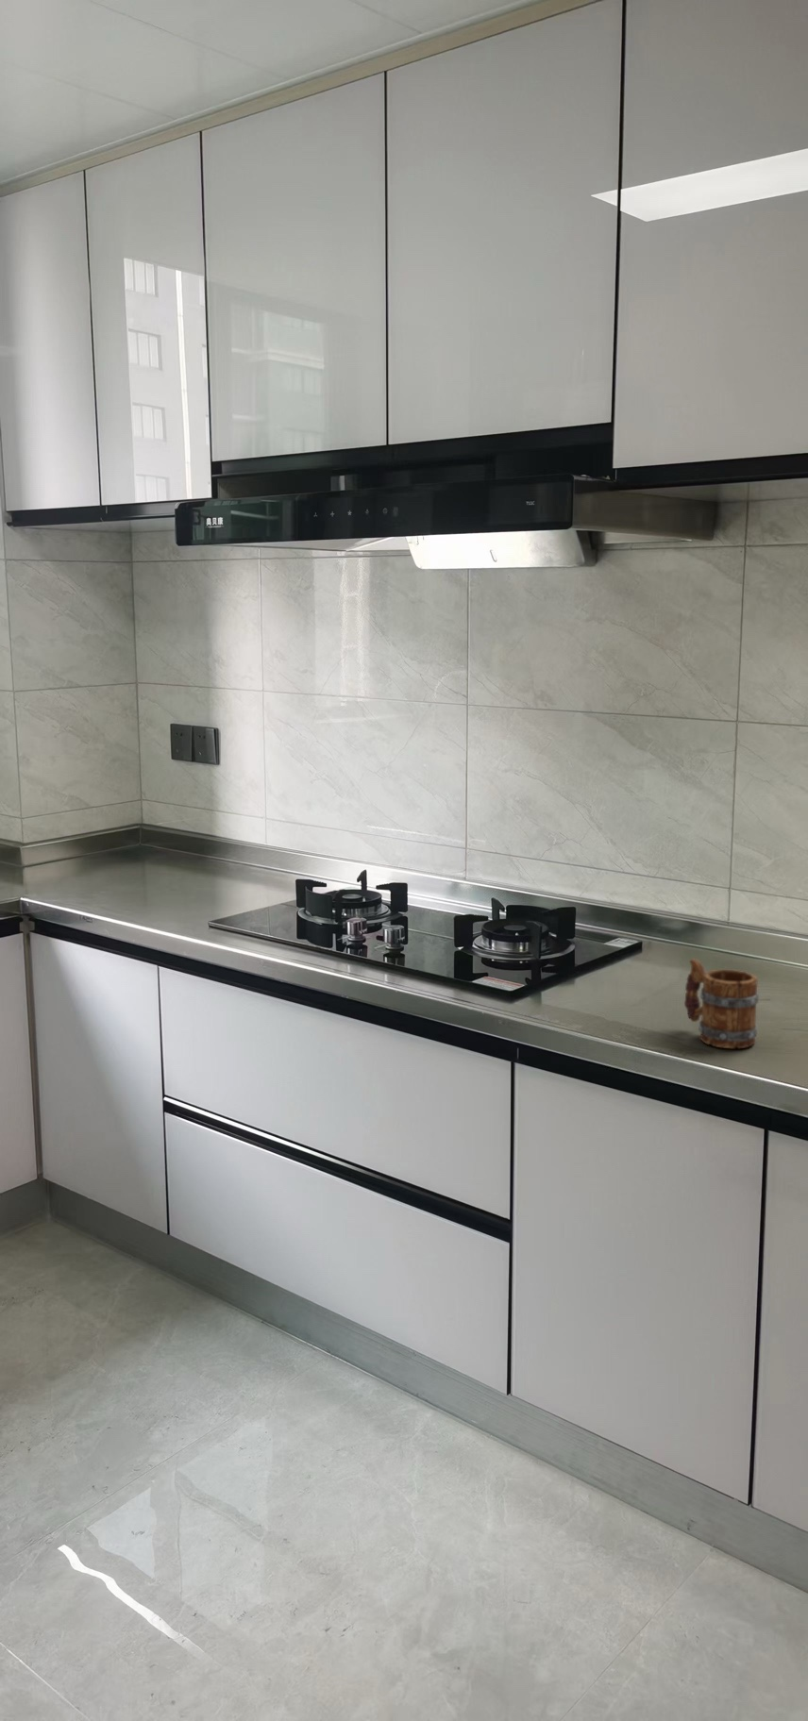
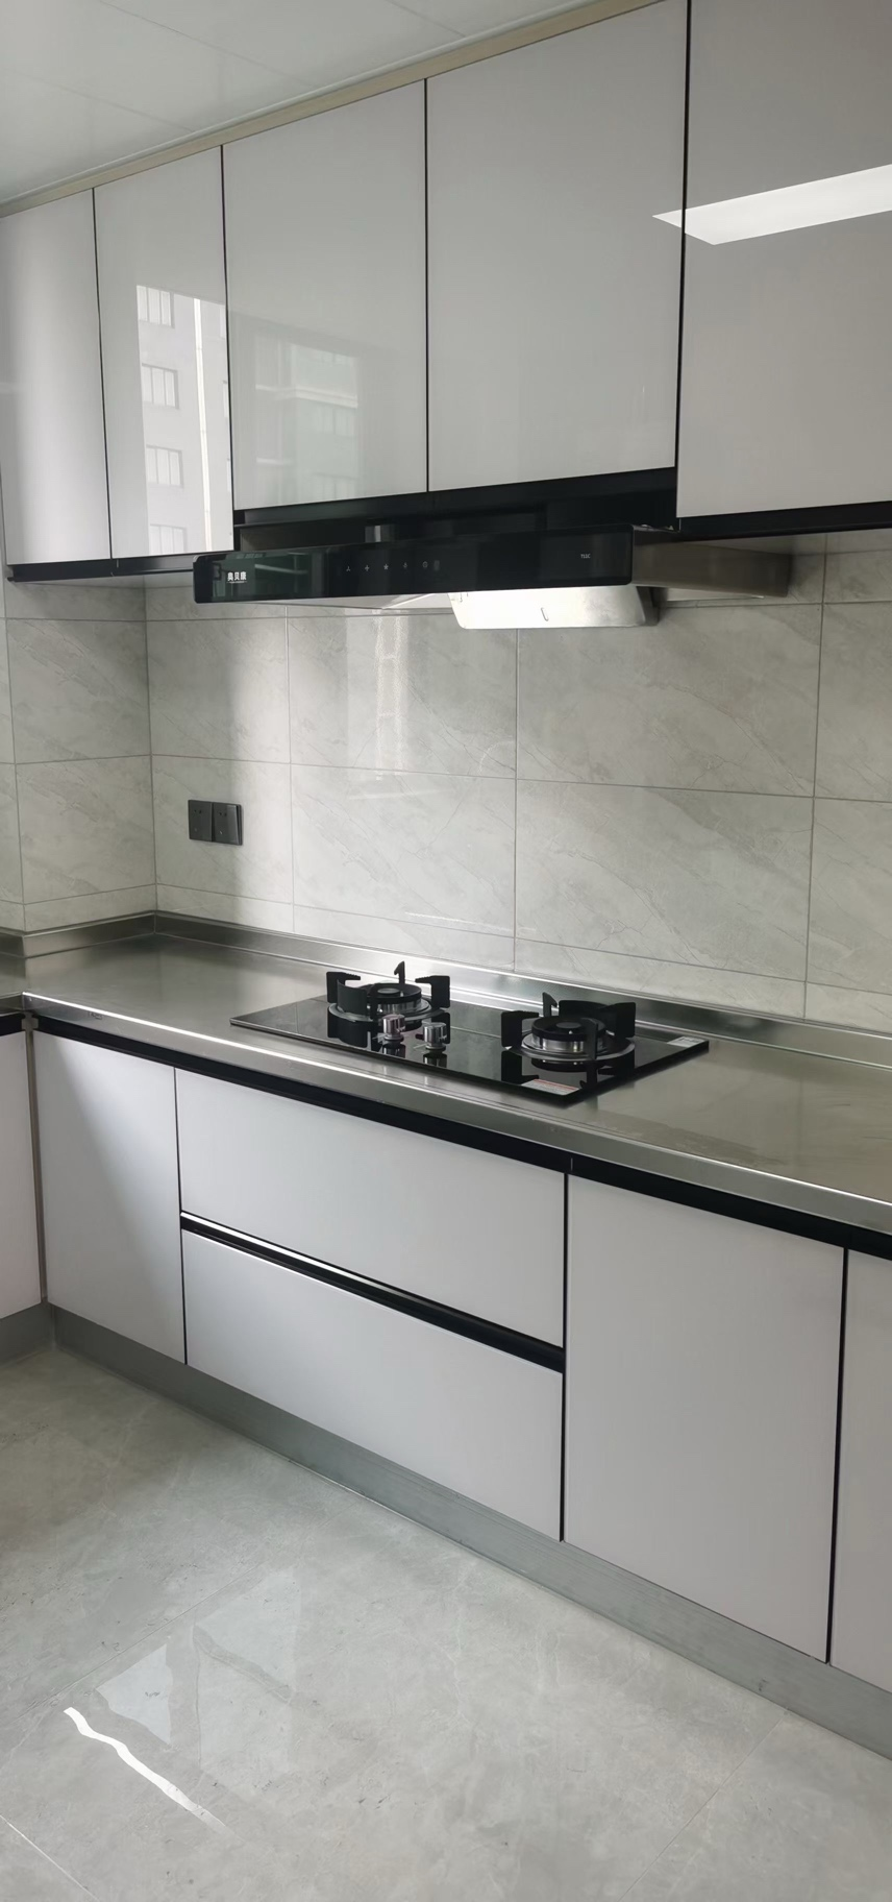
- mug (719, 1002)
